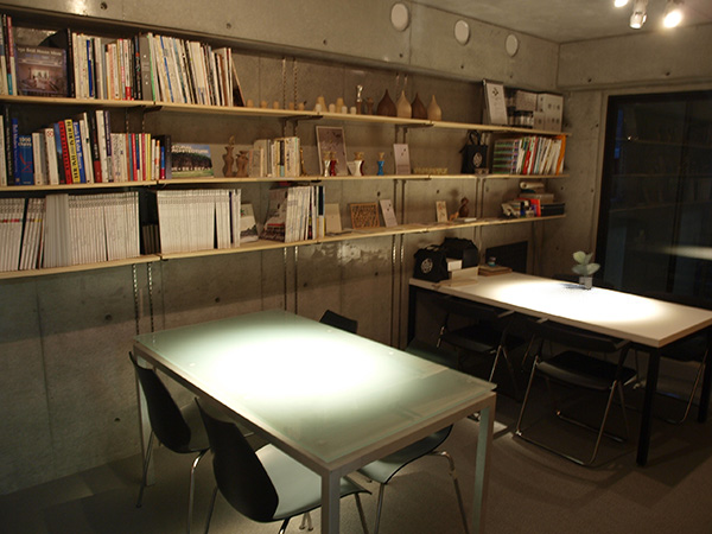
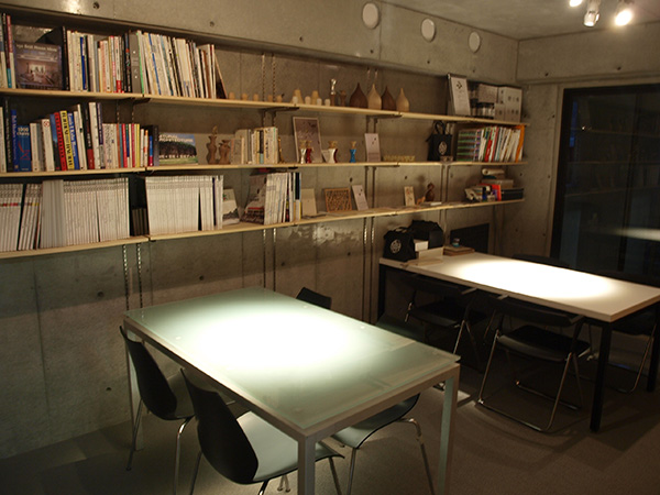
- potted plant (583, 268)
